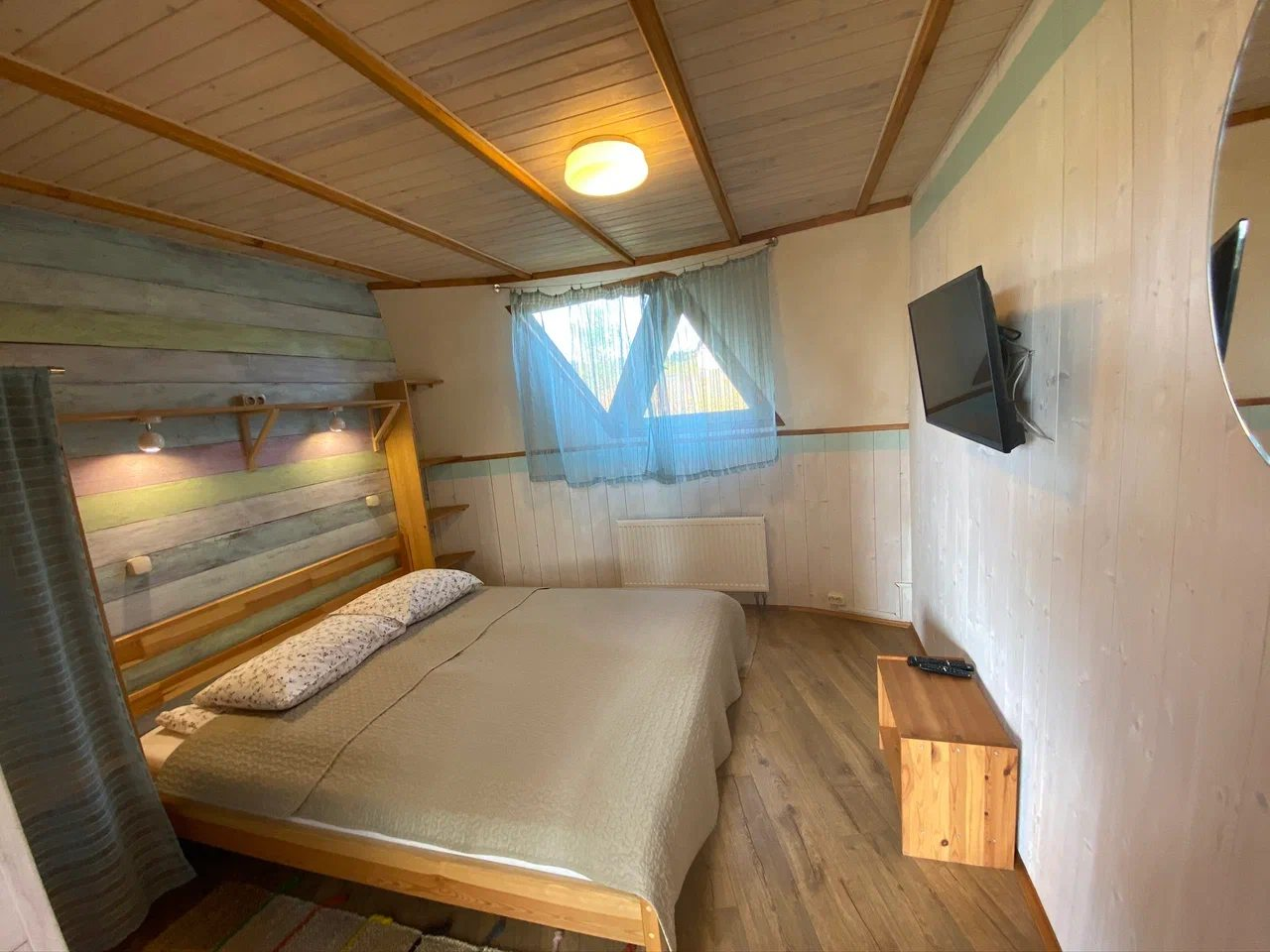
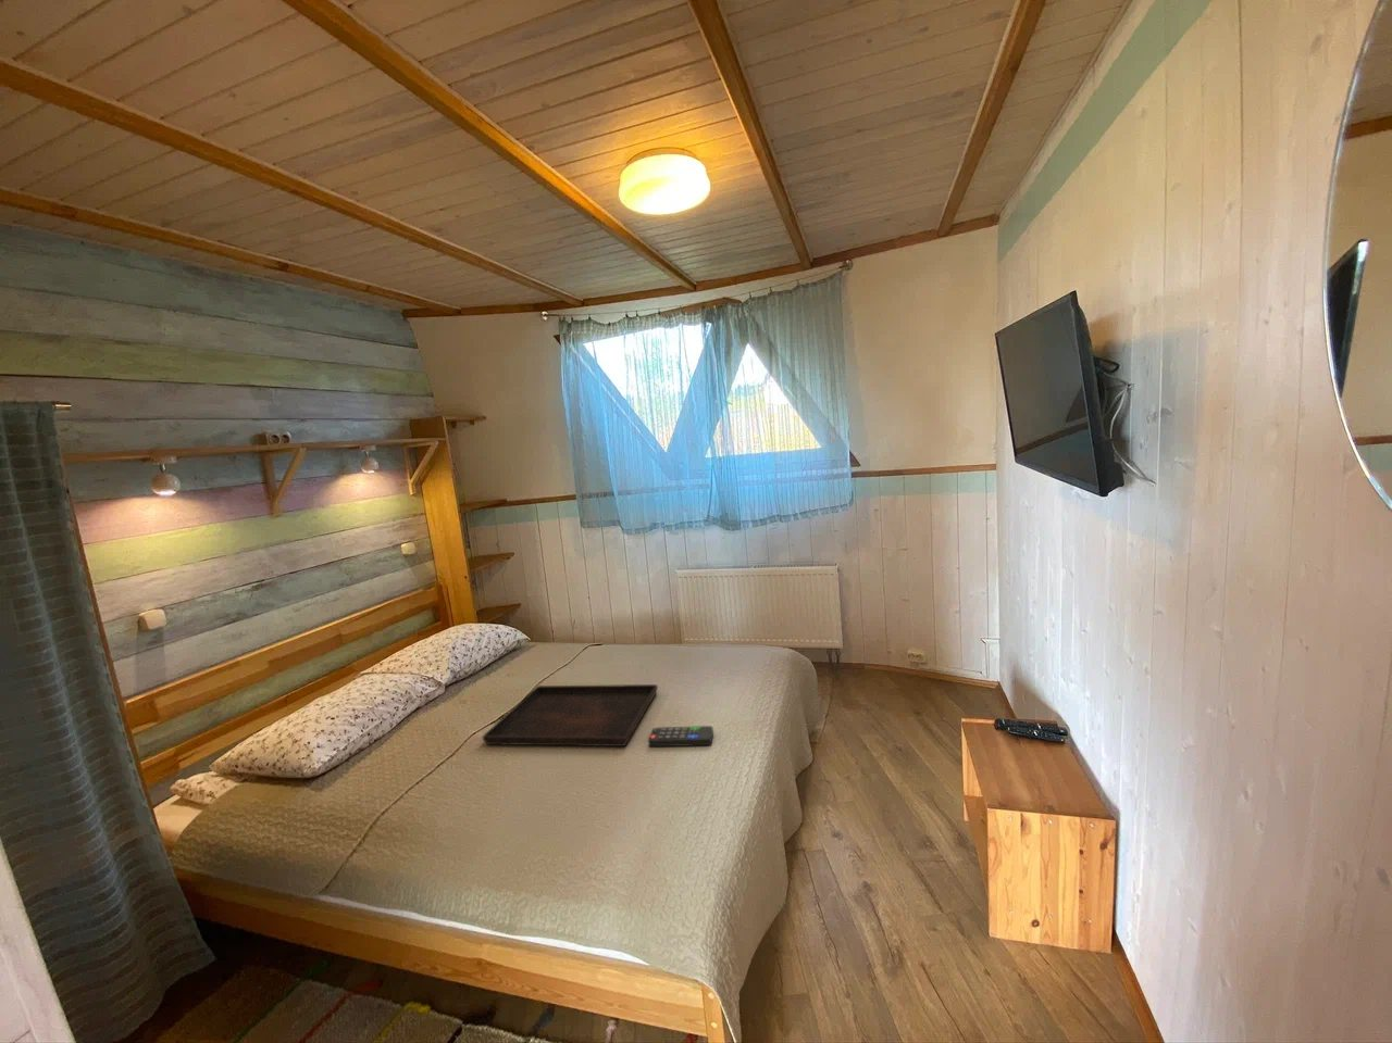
+ remote control (681, 735)
+ serving tray (577, 713)
